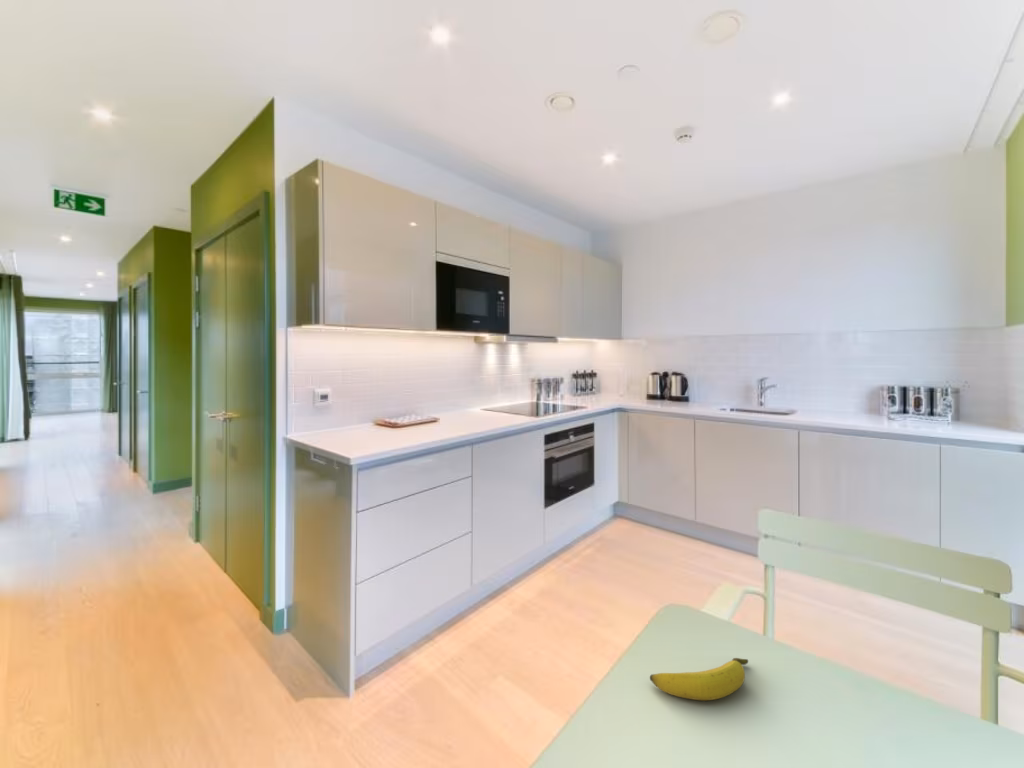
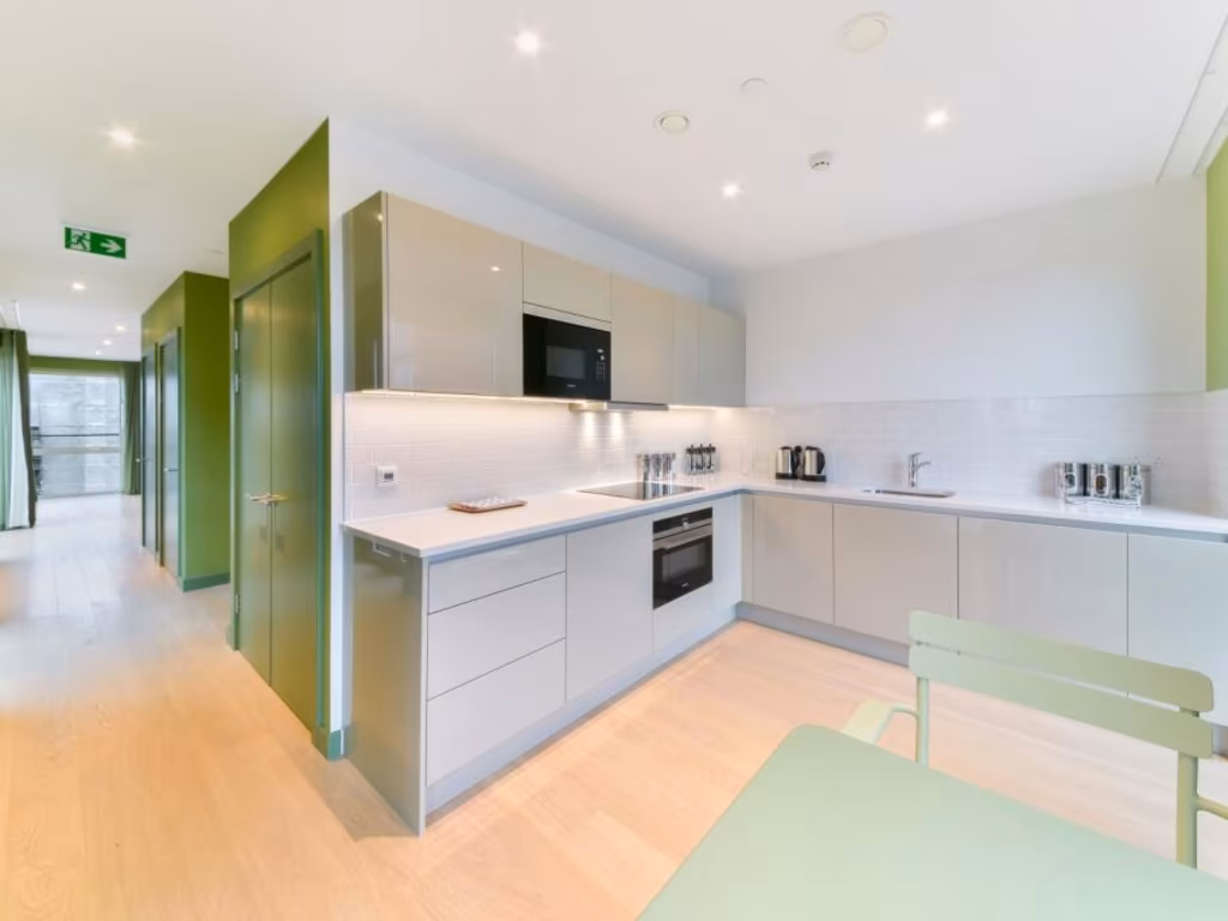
- banana (709, 673)
